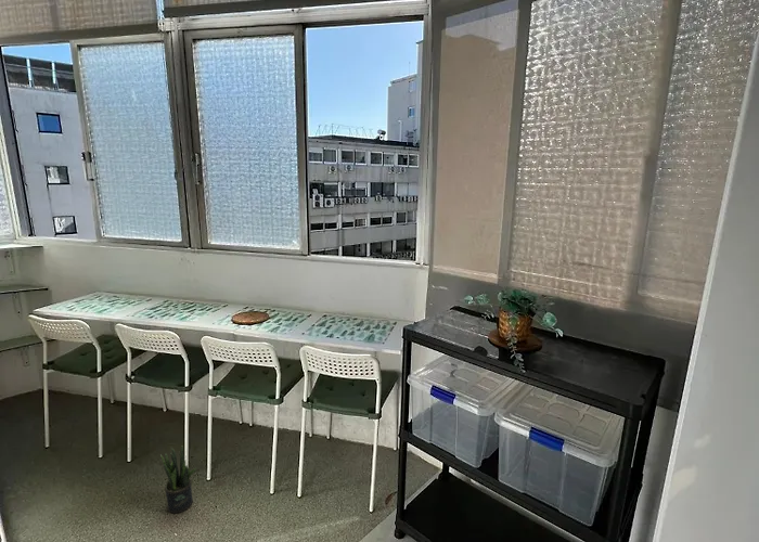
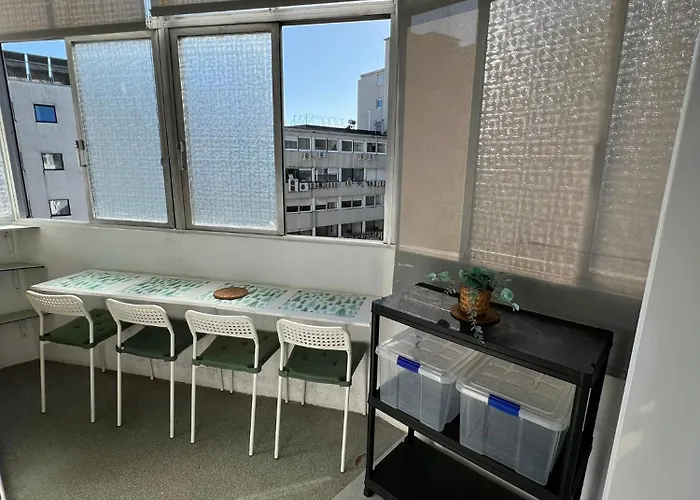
- potted plant (179, 478)
